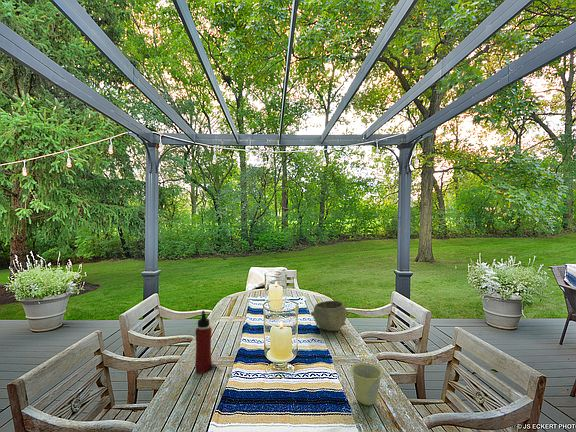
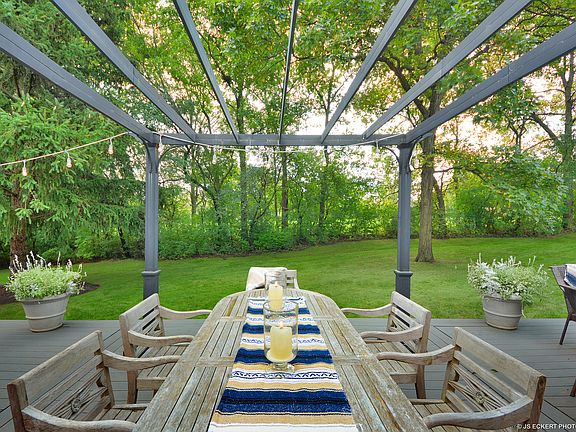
- bowl (329, 316)
- water bottle (203, 340)
- cup (366, 385)
